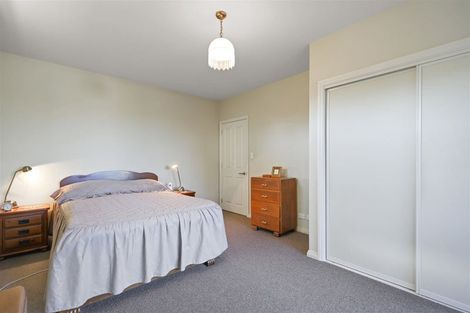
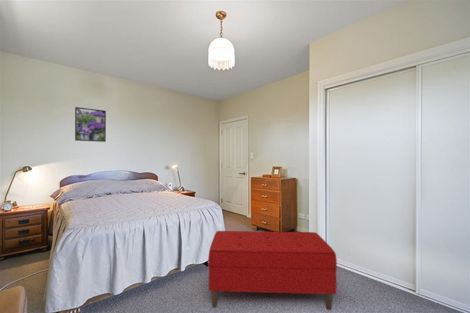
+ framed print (91, 125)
+ bench (268, 266)
